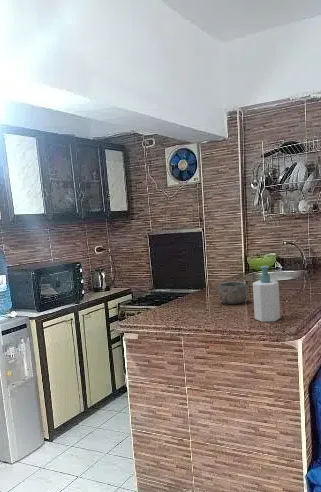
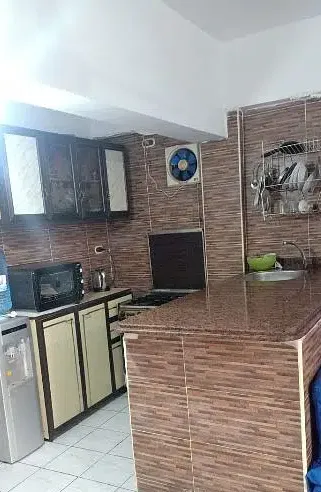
- soap bottle (266, 292)
- bowl (232, 293)
